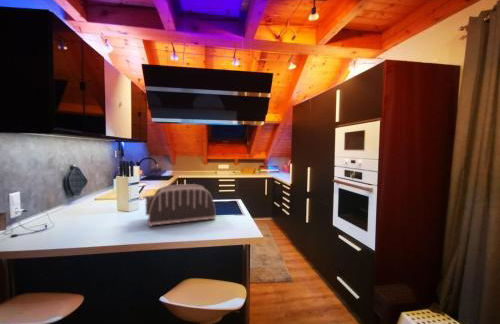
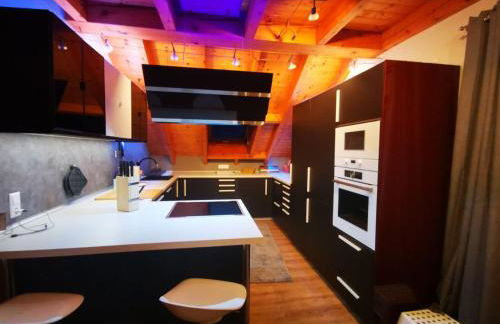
- toaster (180, 202)
